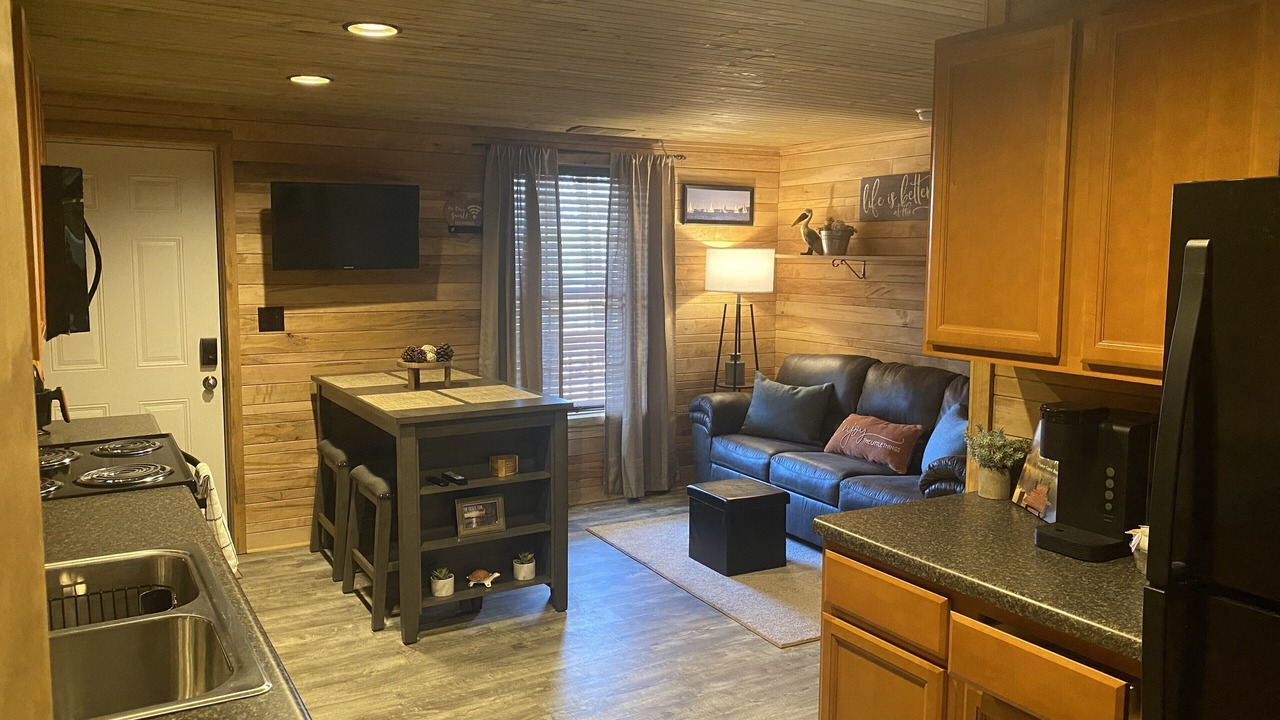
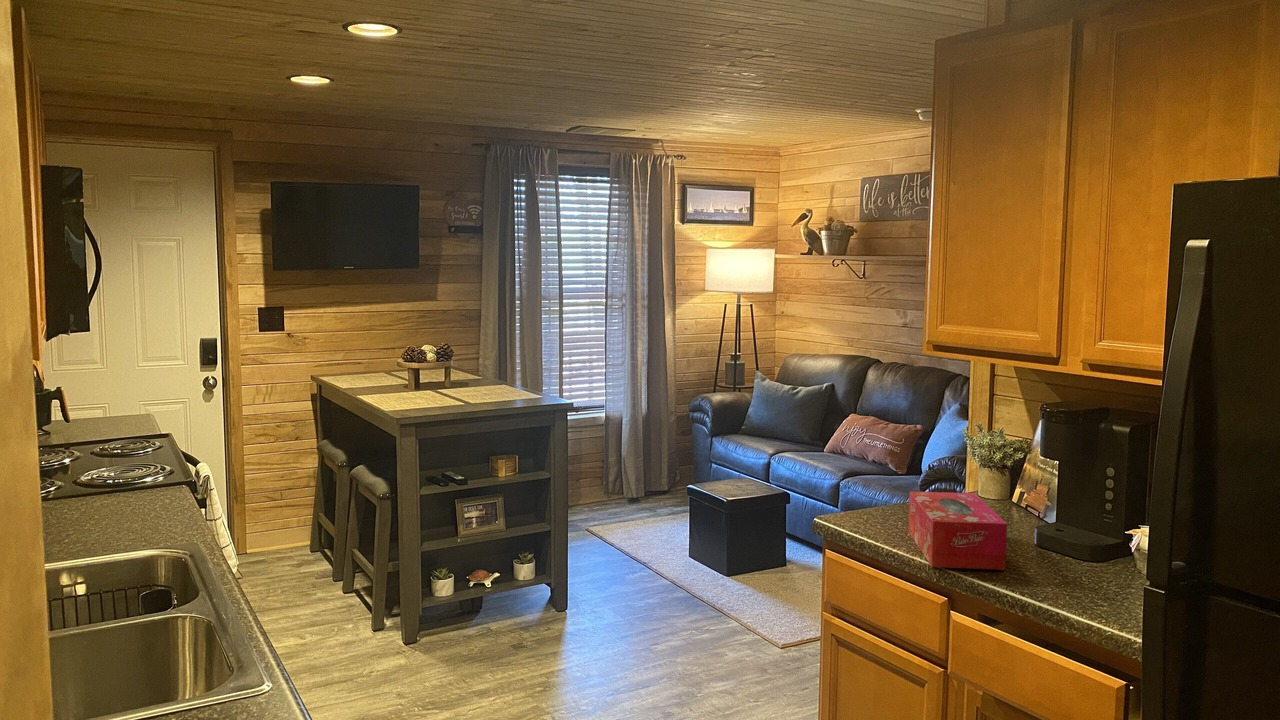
+ tissue box (954, 527)
